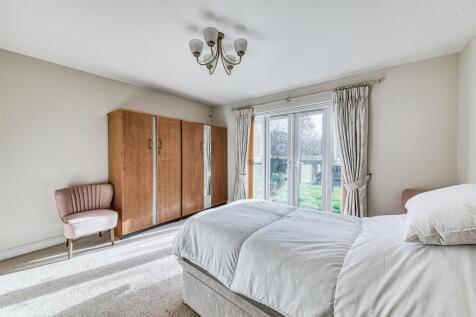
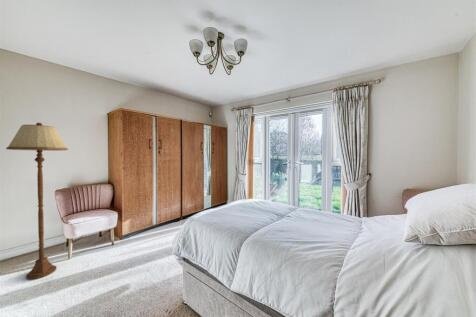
+ floor lamp (40, 198)
